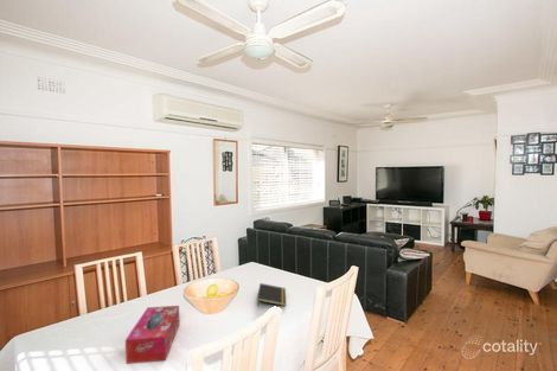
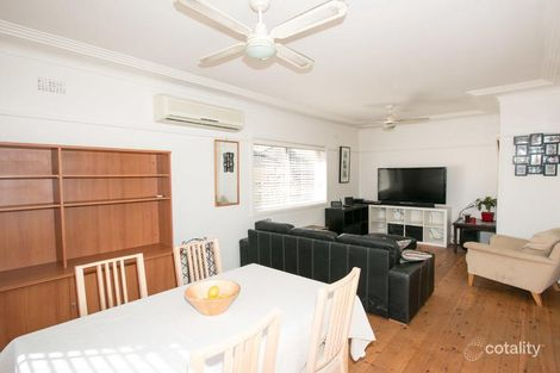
- notepad (271, 293)
- tissue box (155, 331)
